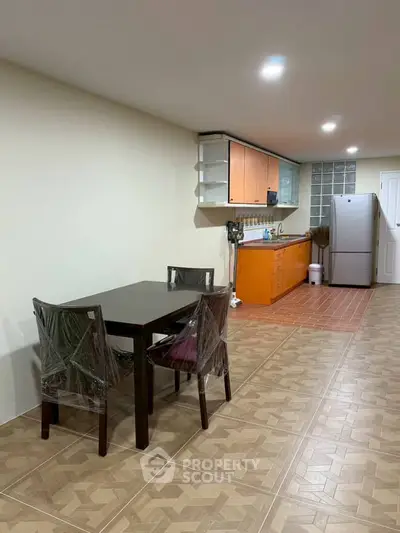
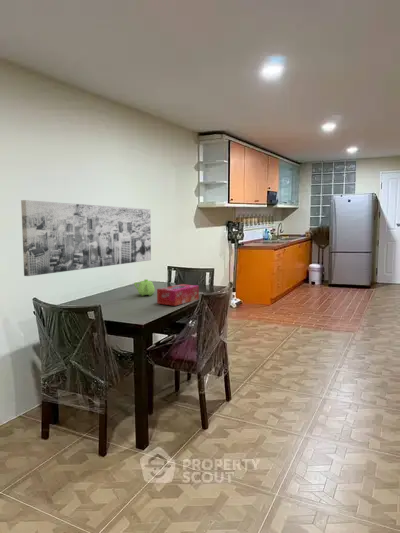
+ teapot (144, 287)
+ wall art (99, 236)
+ tissue box (178, 294)
